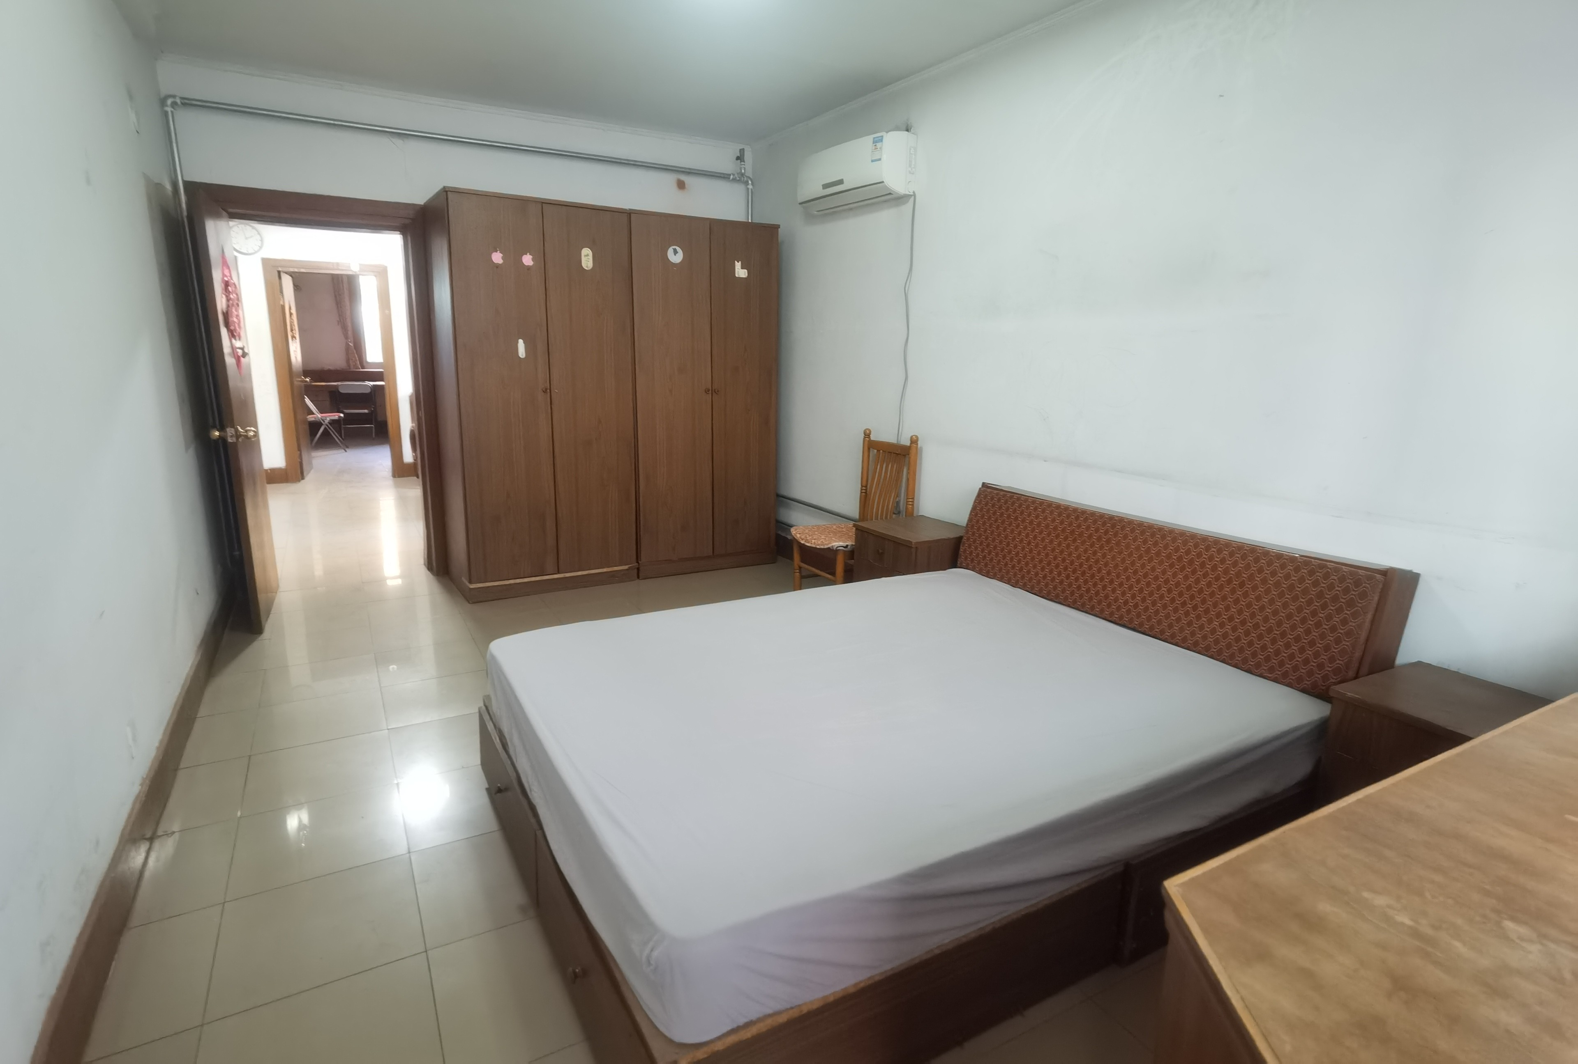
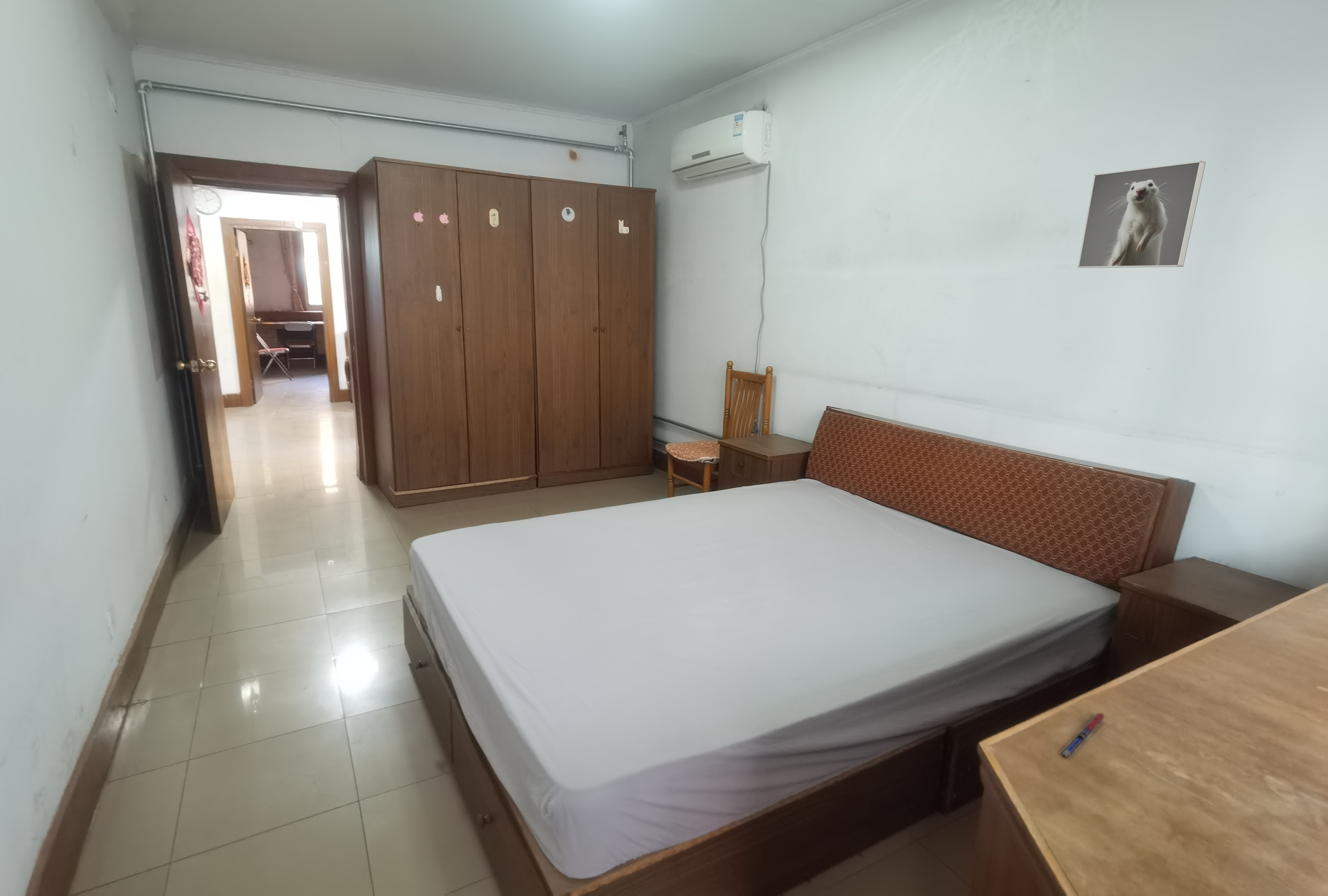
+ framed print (1137, 218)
+ pen (1084, 733)
